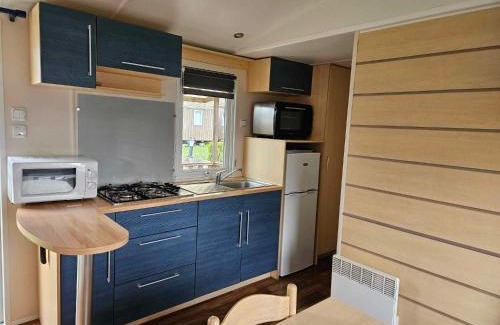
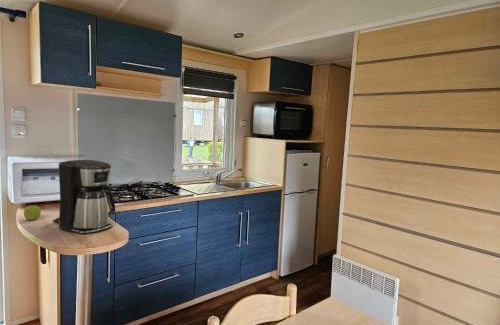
+ fruit (32, 212)
+ coffee maker (86, 193)
